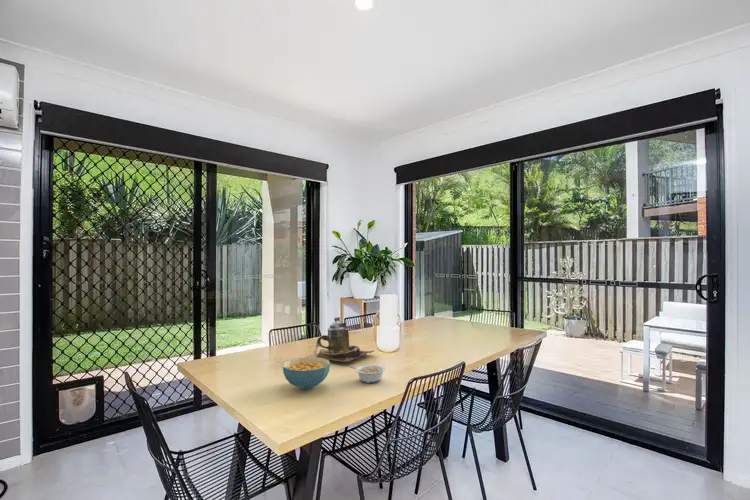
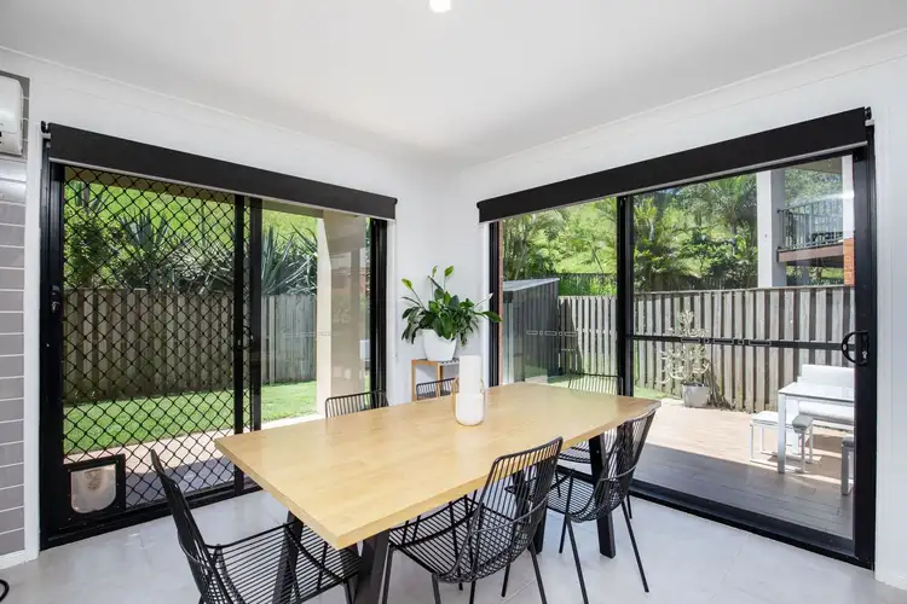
- cereal bowl (306, 375)
- legume (369, 373)
- teapot (343, 337)
